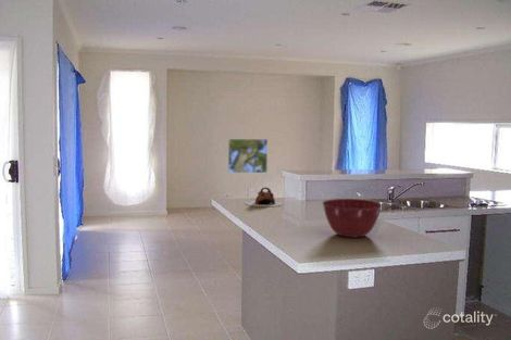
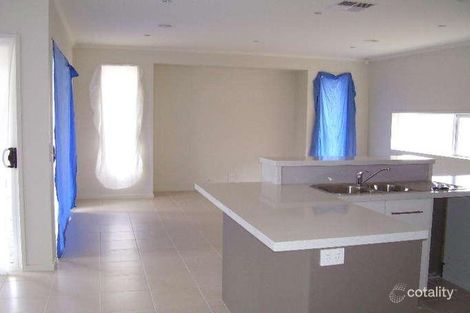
- teapot (263, 194)
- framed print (248, 155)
- mixing bowl (351, 218)
